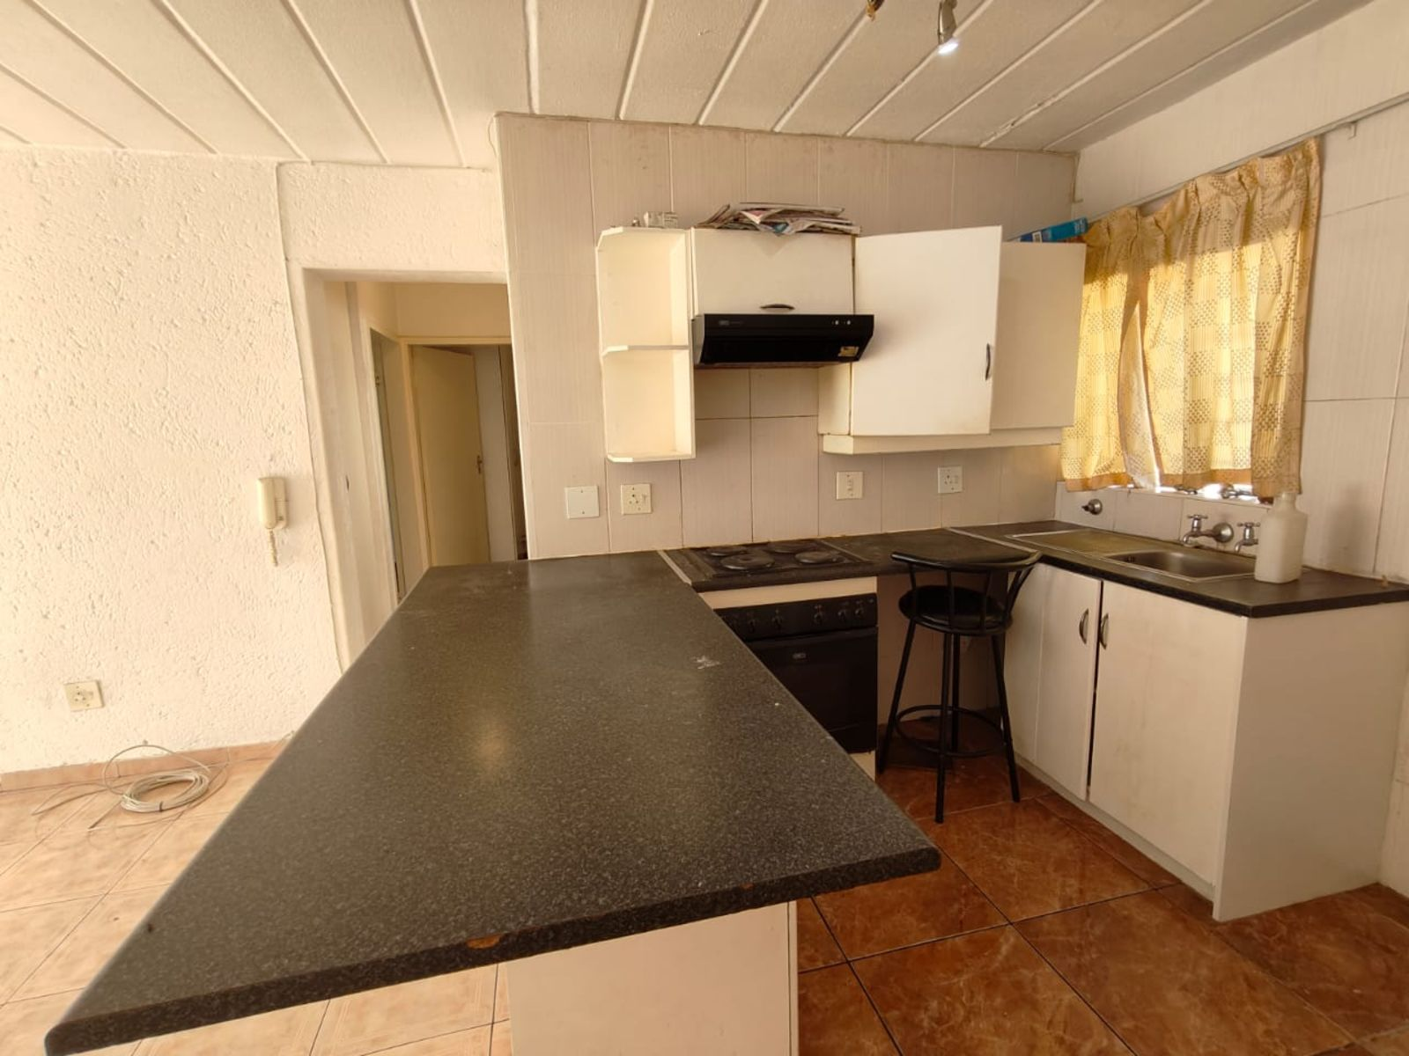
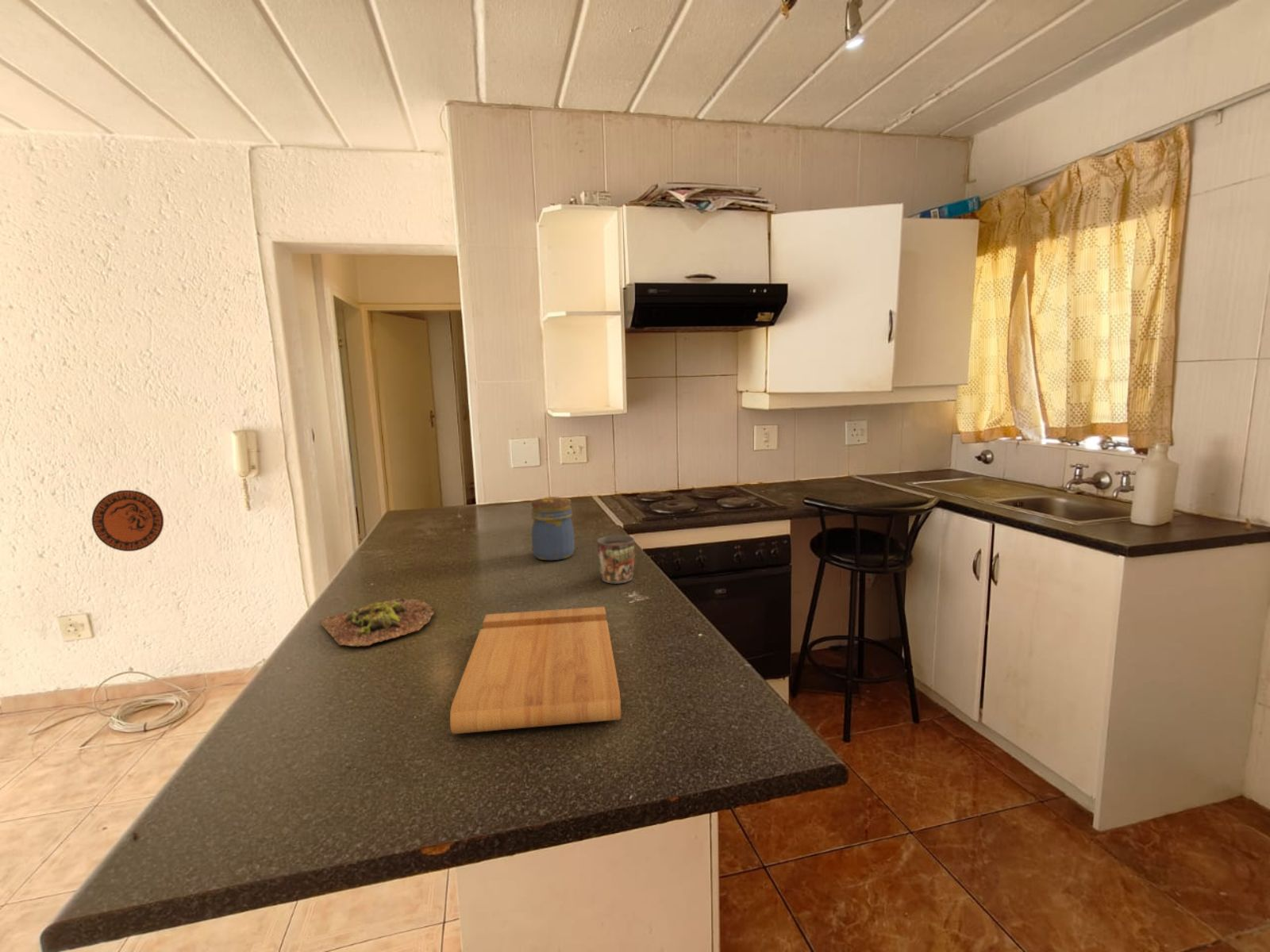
+ mug (613, 557)
+ succulent plant (383, 612)
+ decorative plate (129, 520)
+ jar (552, 527)
+ cutting board (542, 658)
